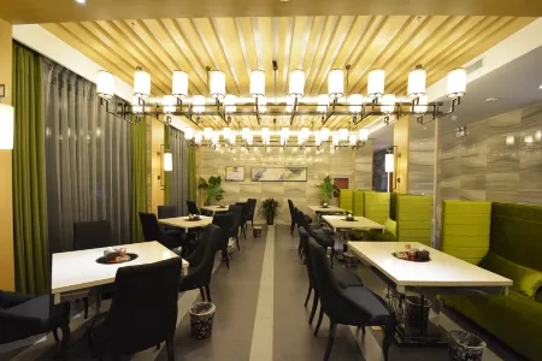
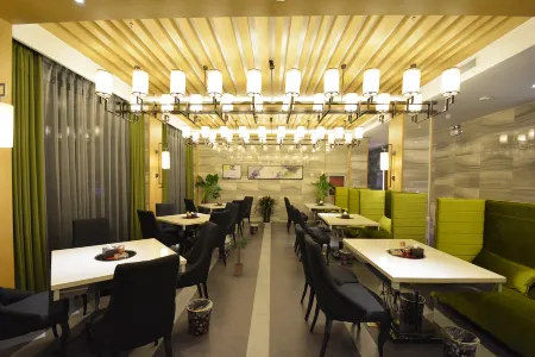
+ potted plant (239, 255)
